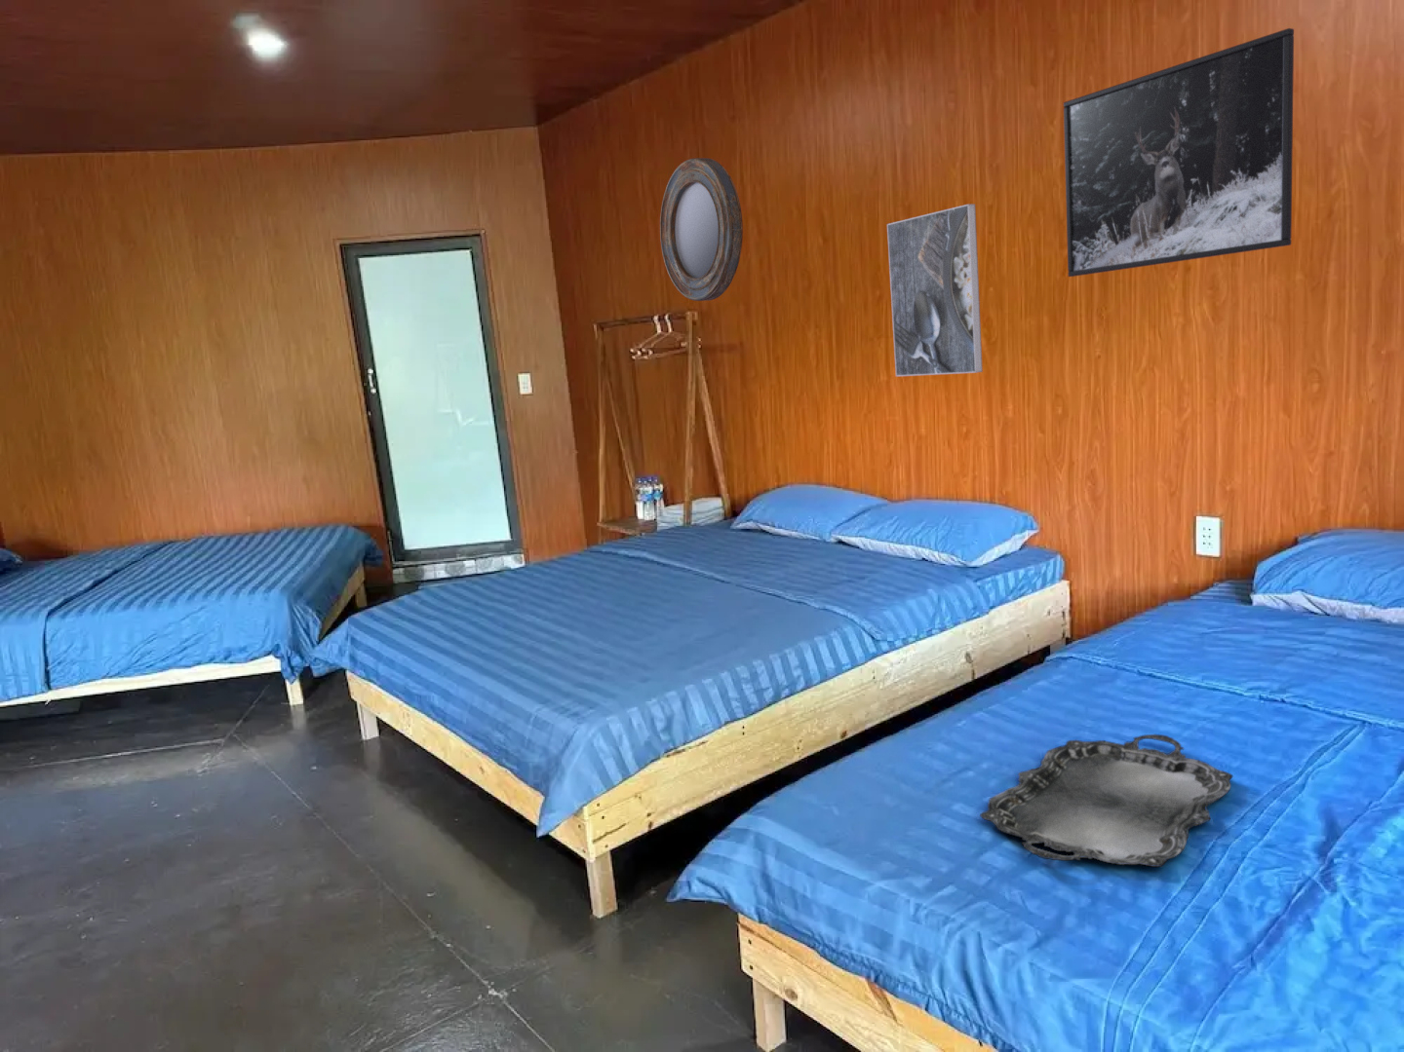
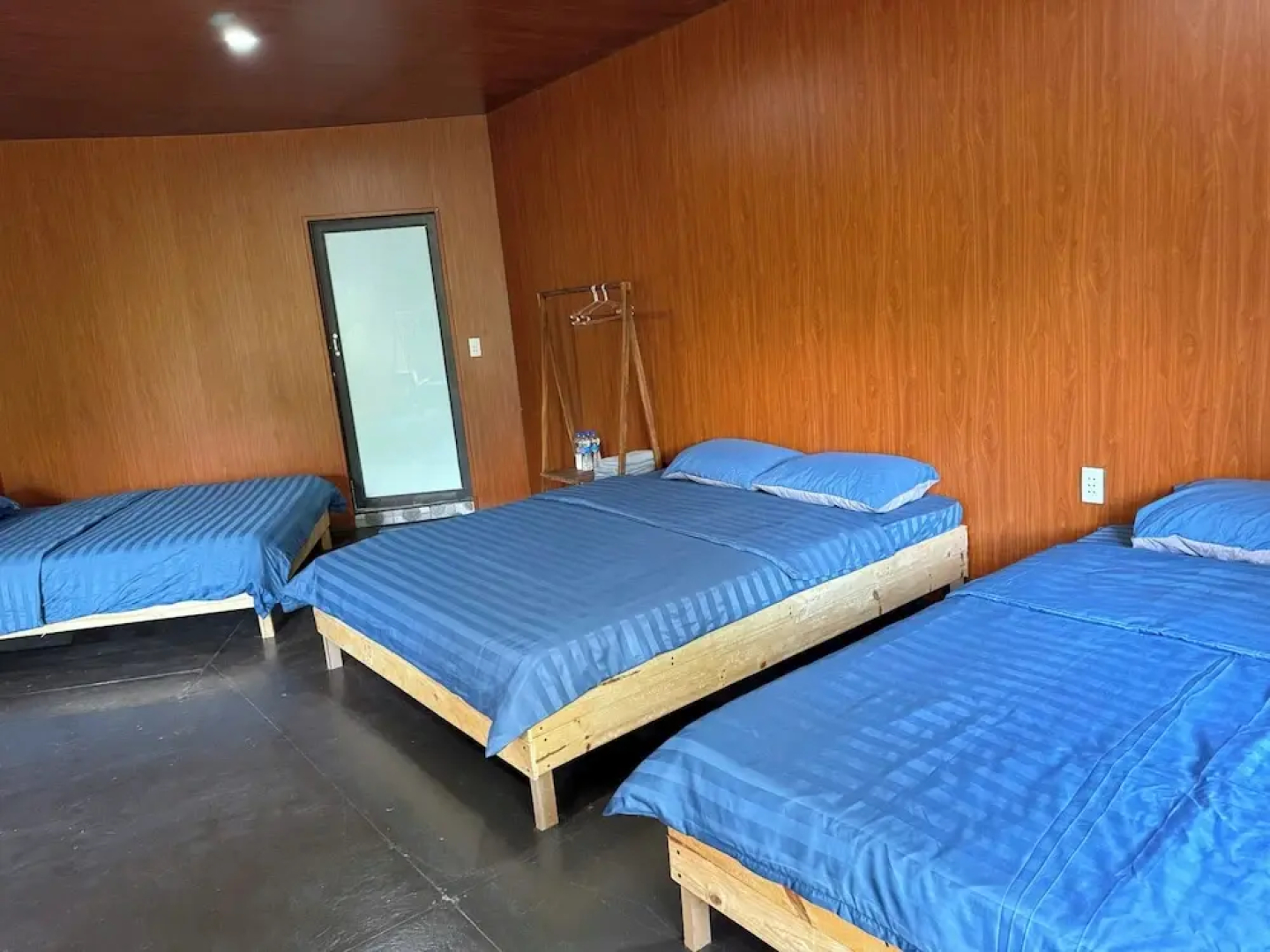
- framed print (1167, 168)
- serving tray (1108, 795)
- home mirror (698, 231)
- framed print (933, 295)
